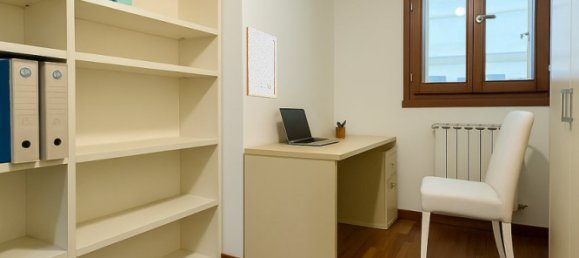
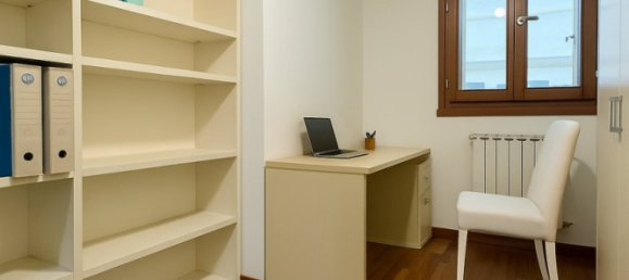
- wall art (262, 64)
